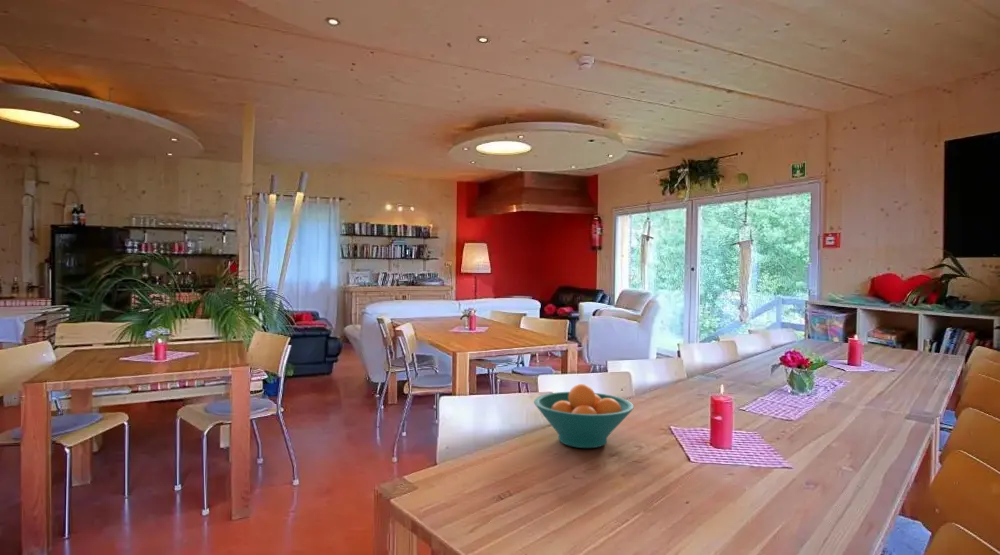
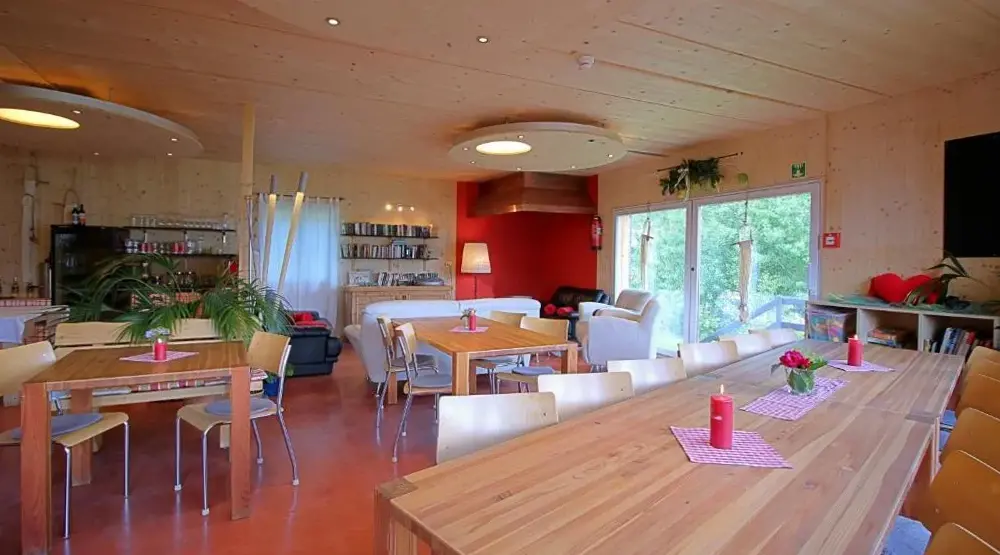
- fruit bowl (582, 413)
